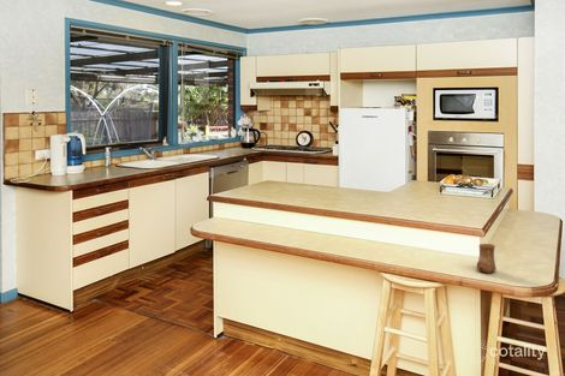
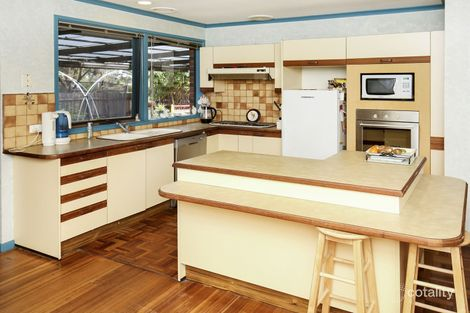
- cup (486, 257)
